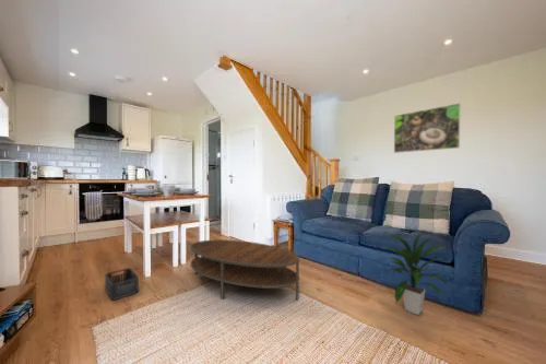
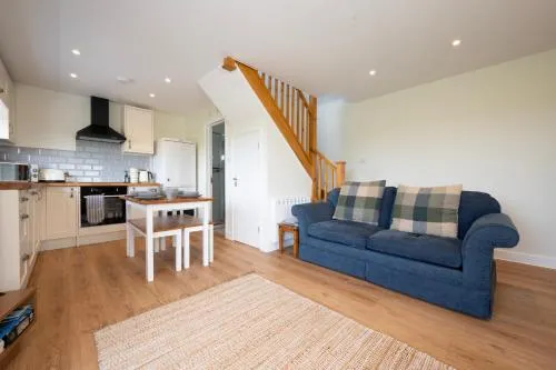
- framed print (424, 130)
- storage bin (121, 282)
- indoor plant (411, 270)
- coffee table (240, 267)
